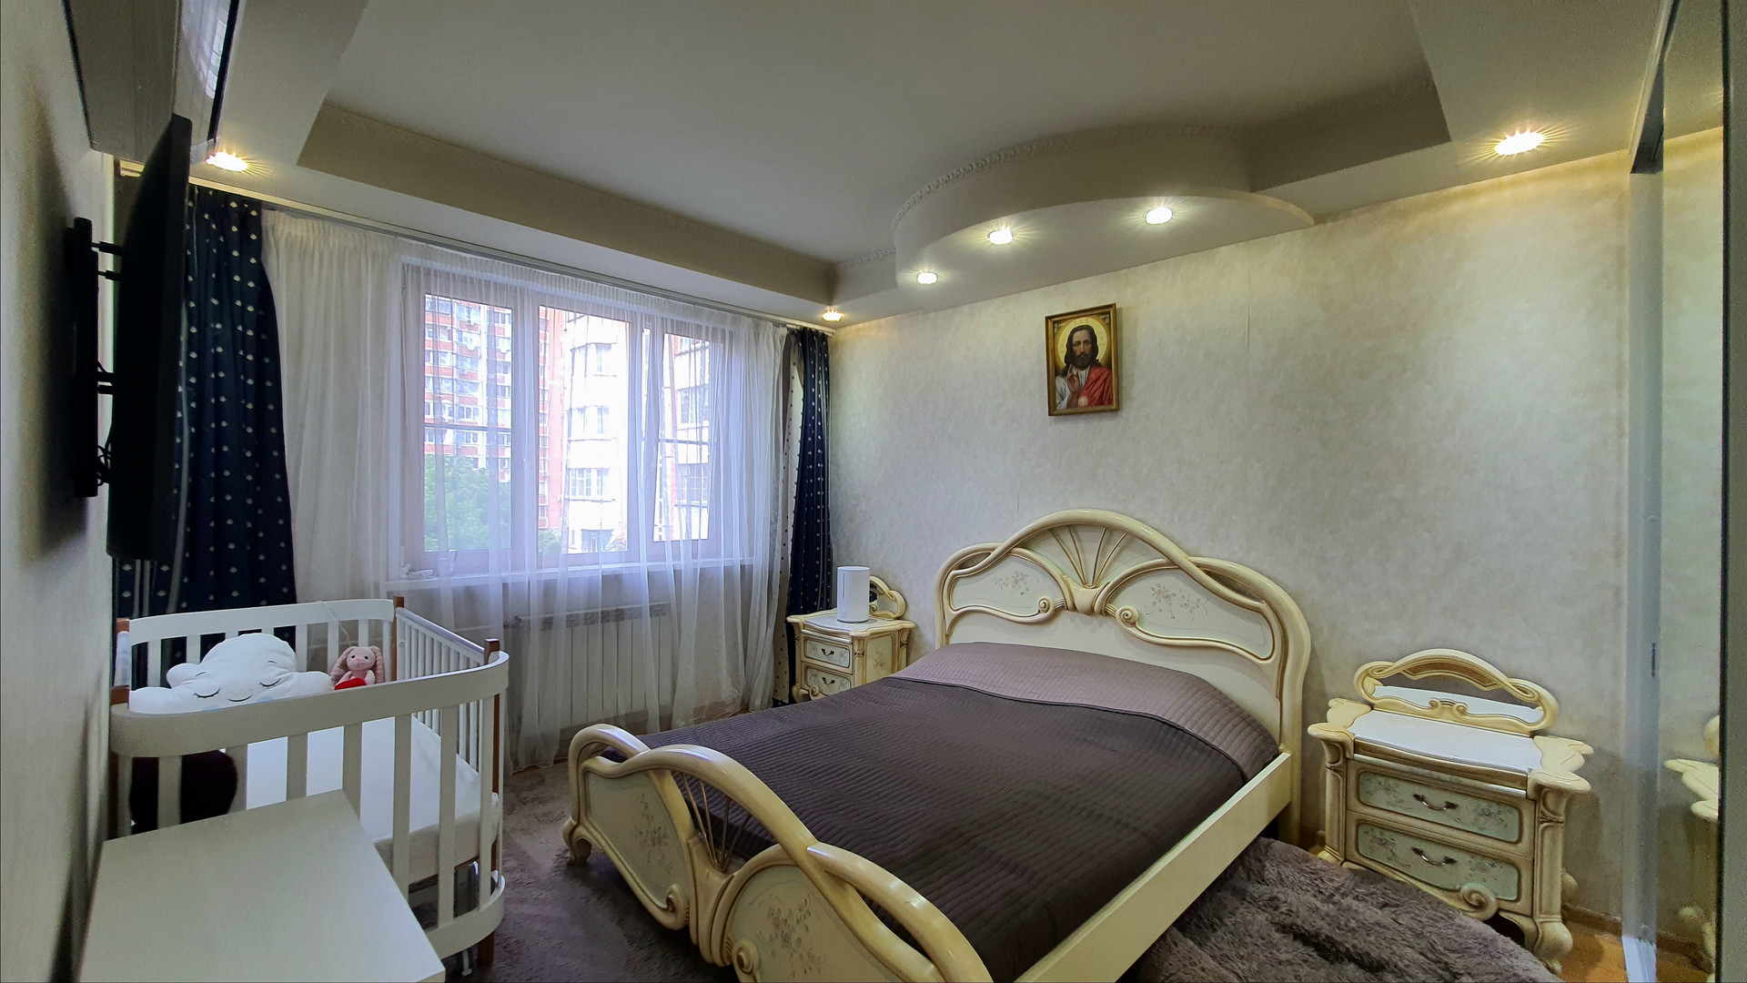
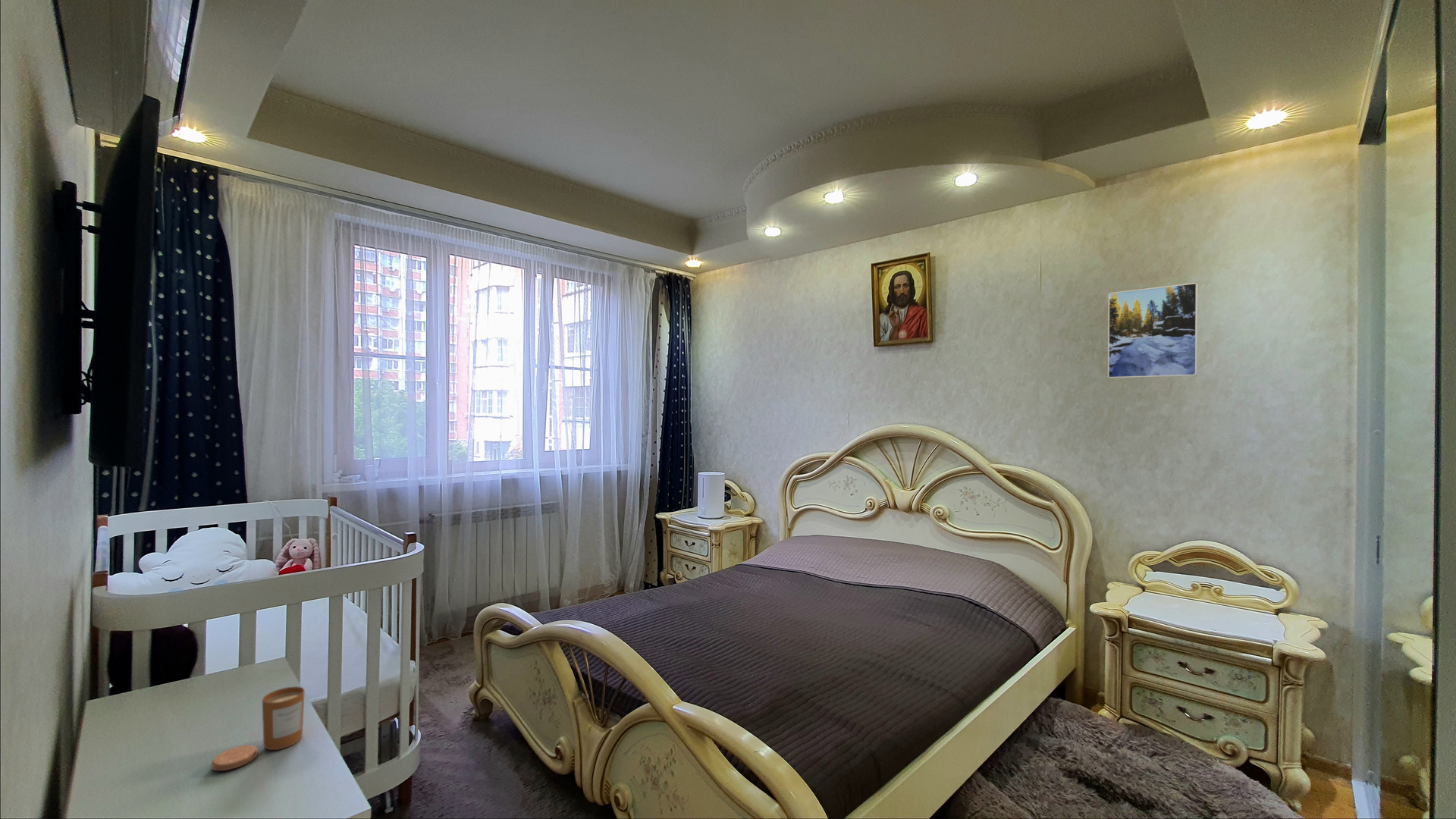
+ candle (263, 726)
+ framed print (1151, 332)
